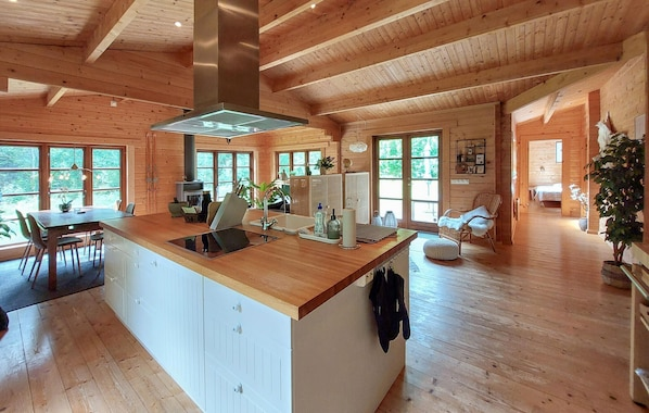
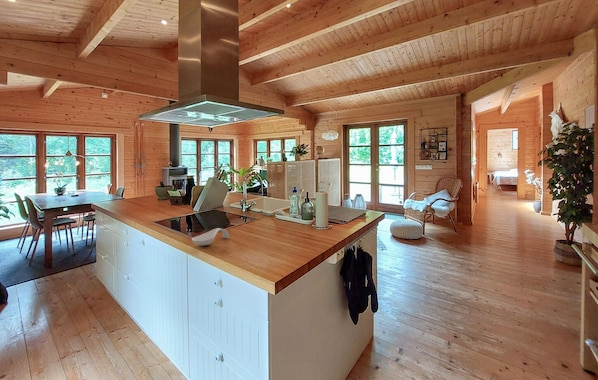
+ spoon rest (211, 236)
